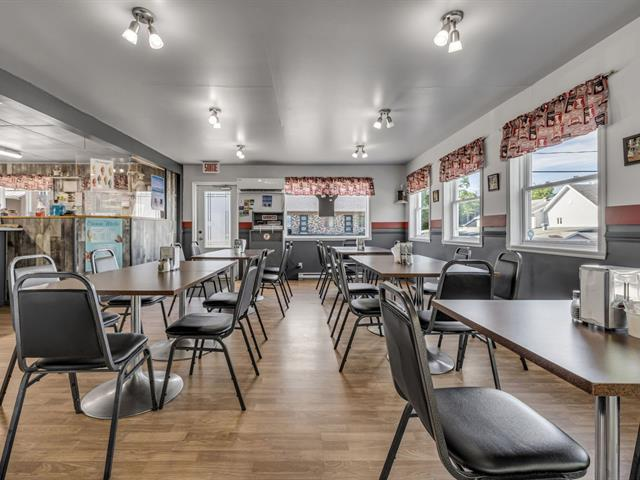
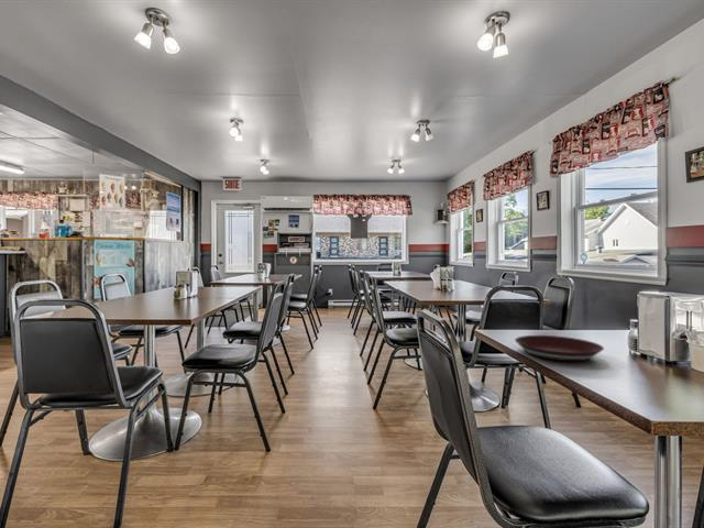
+ plate (557, 348)
